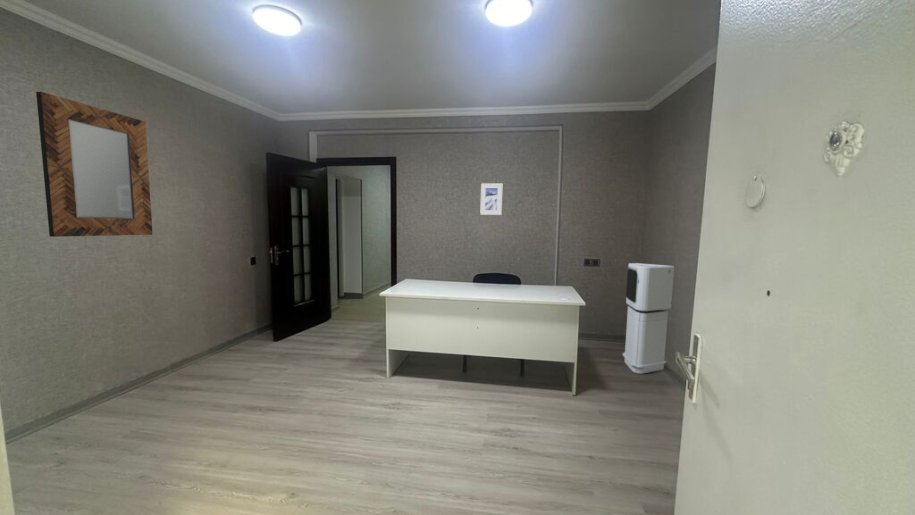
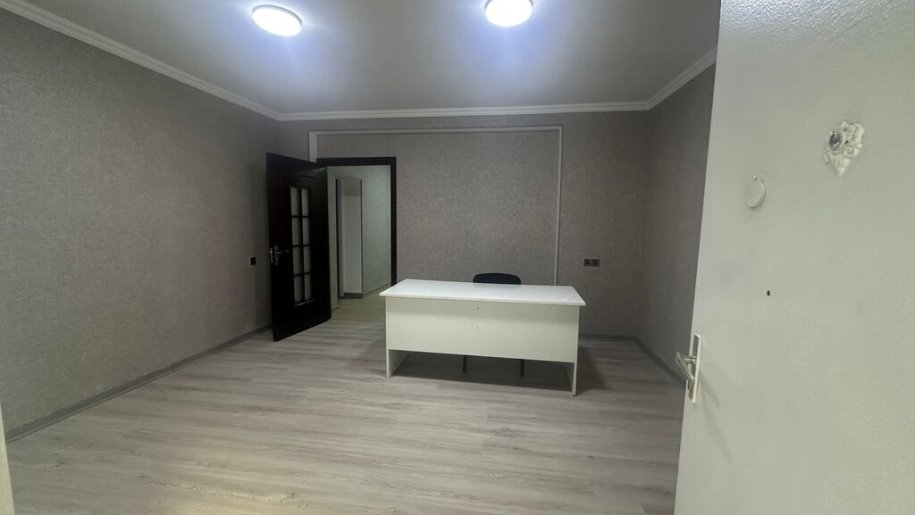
- air purifier (649, 317)
- home mirror (102, 173)
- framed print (491, 199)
